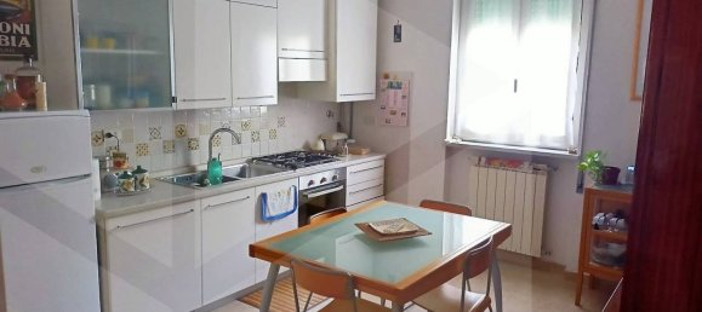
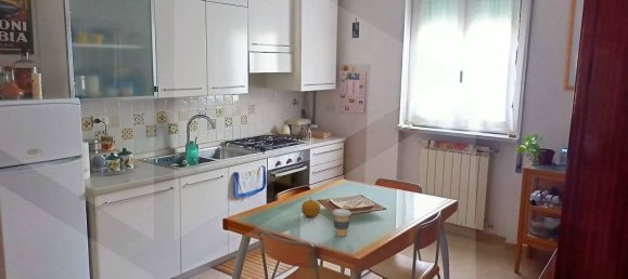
+ fruit (310, 205)
+ coffee cup (341, 223)
